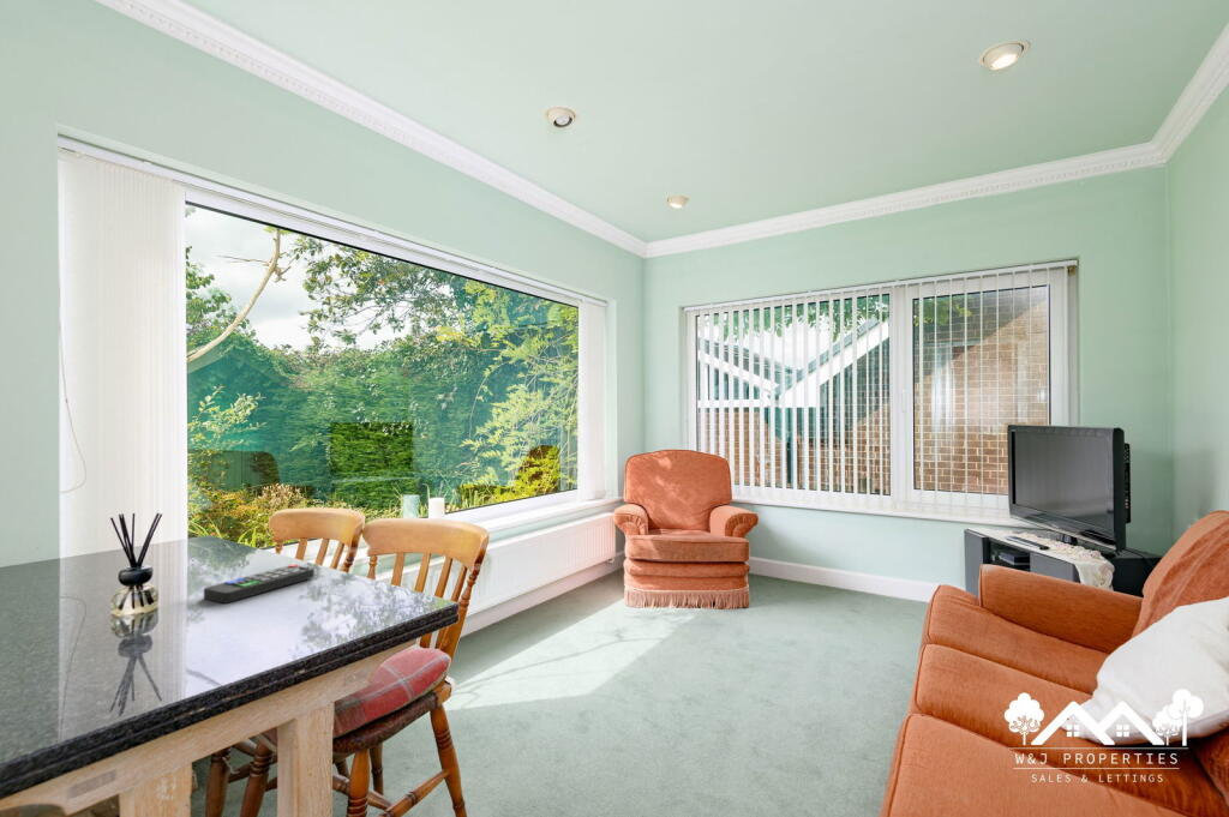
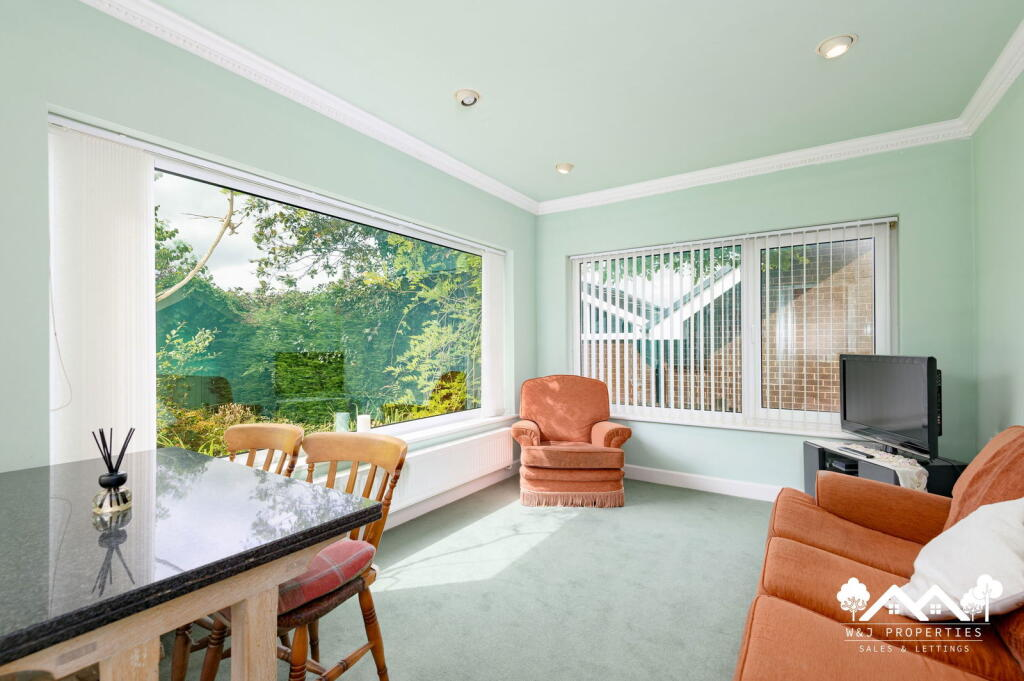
- remote control (262, 581)
